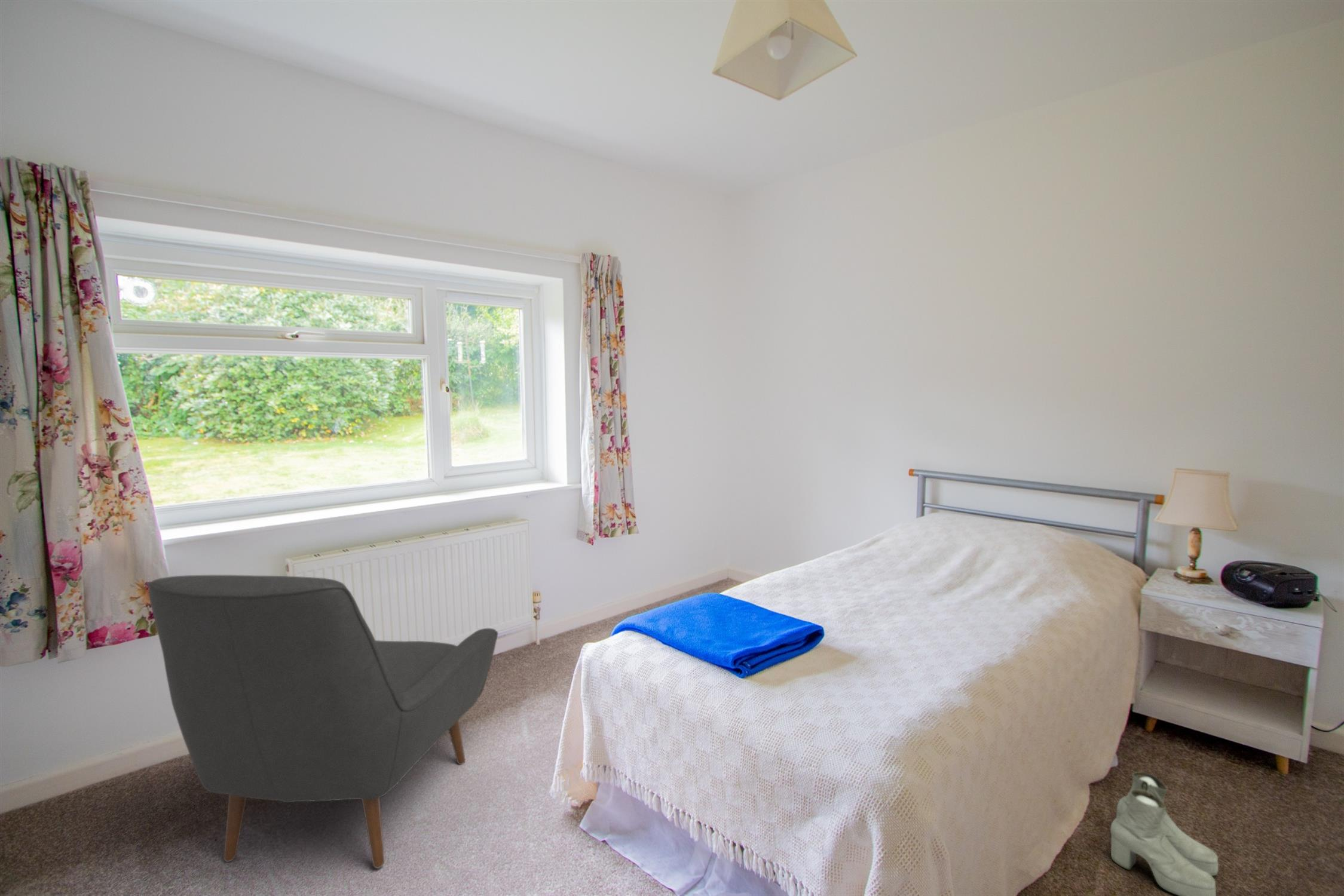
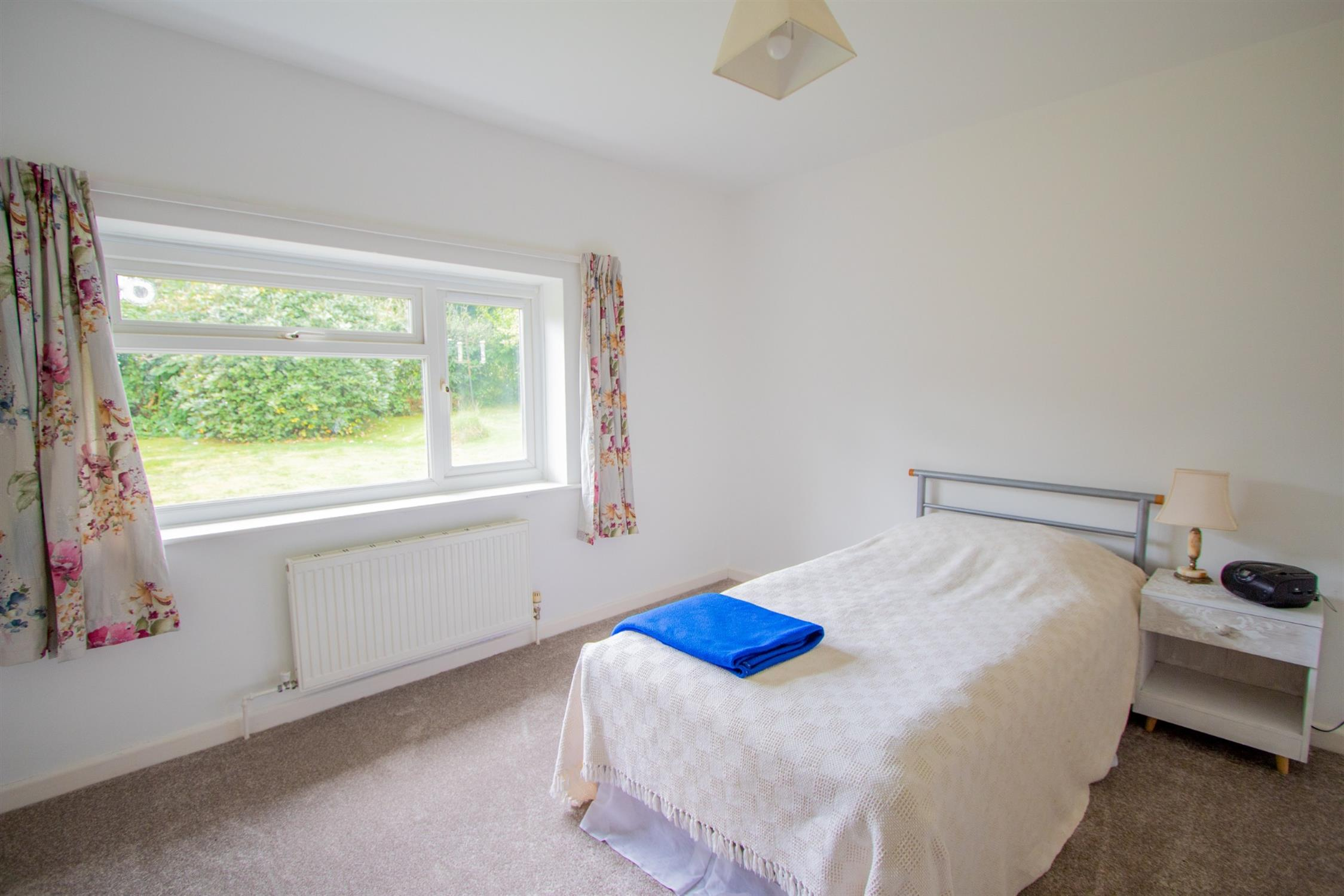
- boots (1164, 830)
- chair (332, 686)
